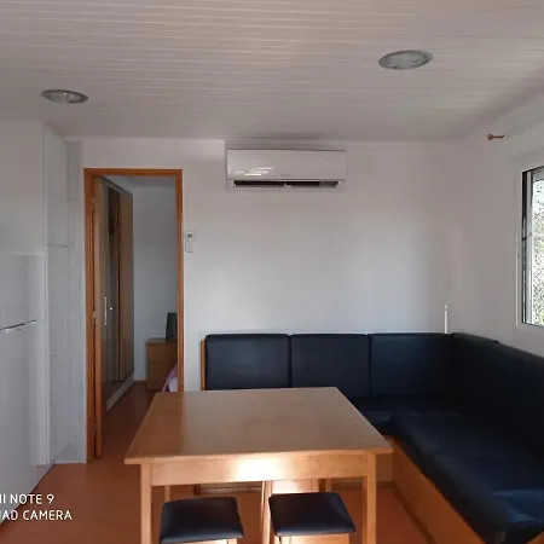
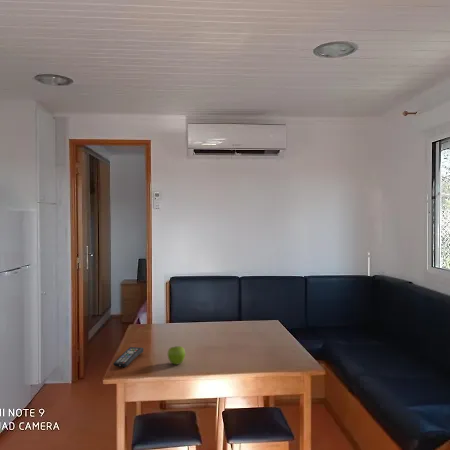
+ fruit (176, 354)
+ remote control (129, 356)
